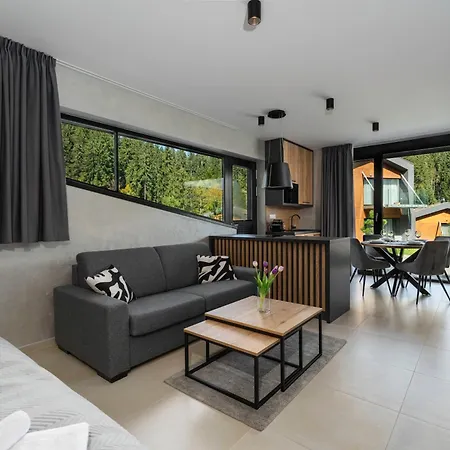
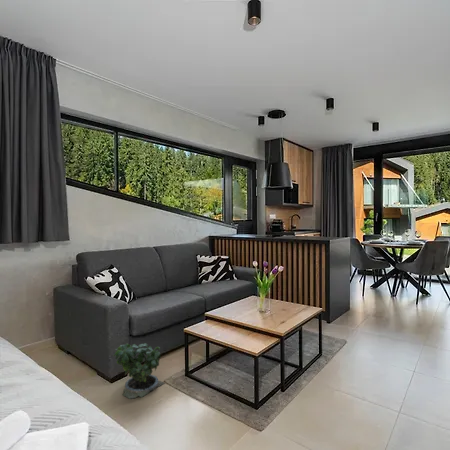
+ potted plant (137, 363)
